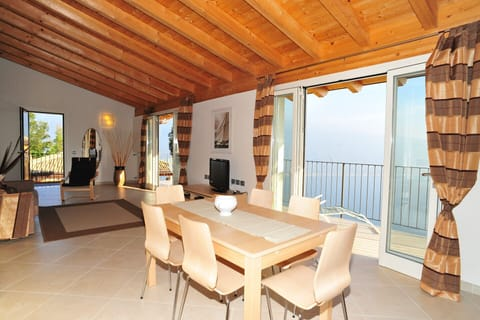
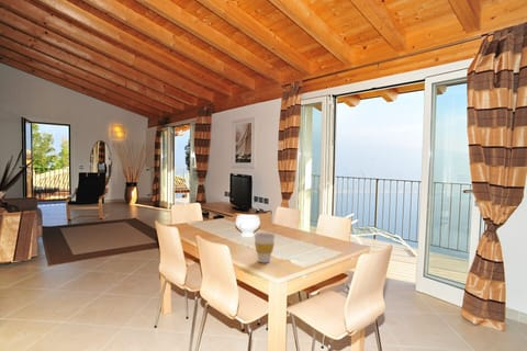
+ cup (264, 248)
